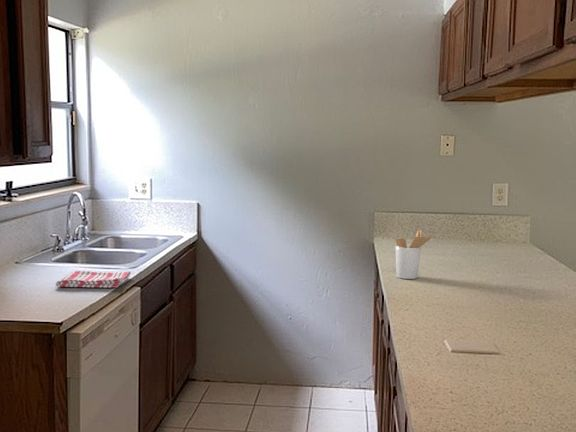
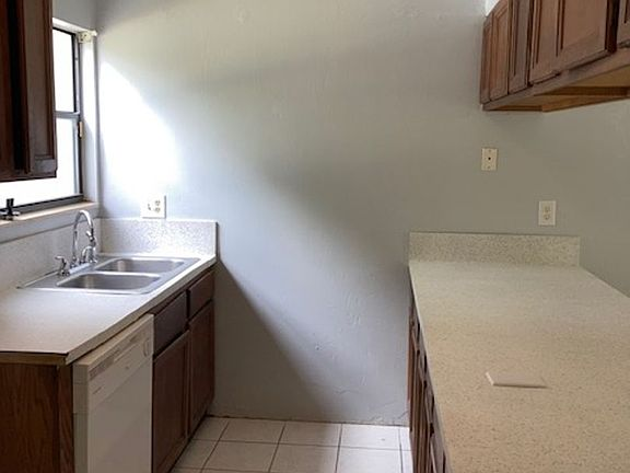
- dish towel (94, 277)
- utensil holder (412, 254)
